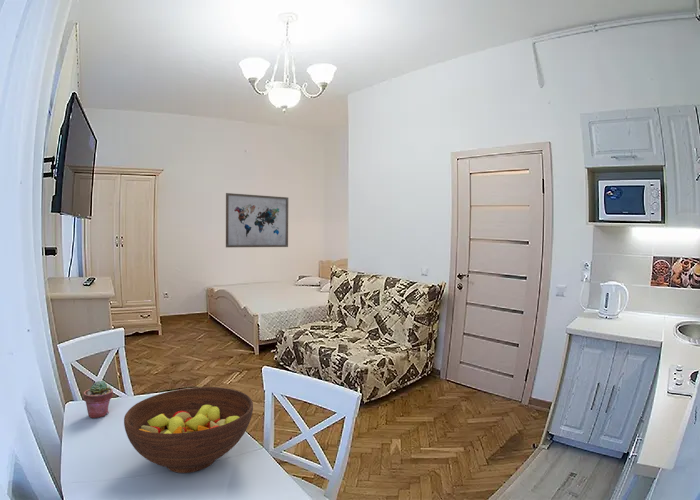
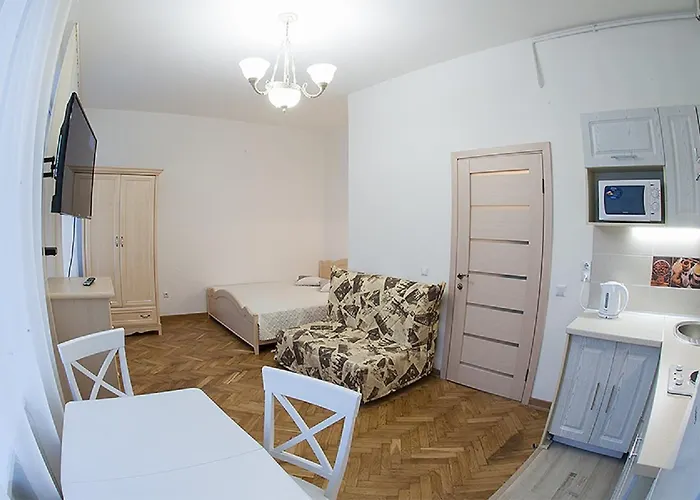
- fruit bowl (191, 434)
- potted succulent (98, 398)
- wall art (258, 221)
